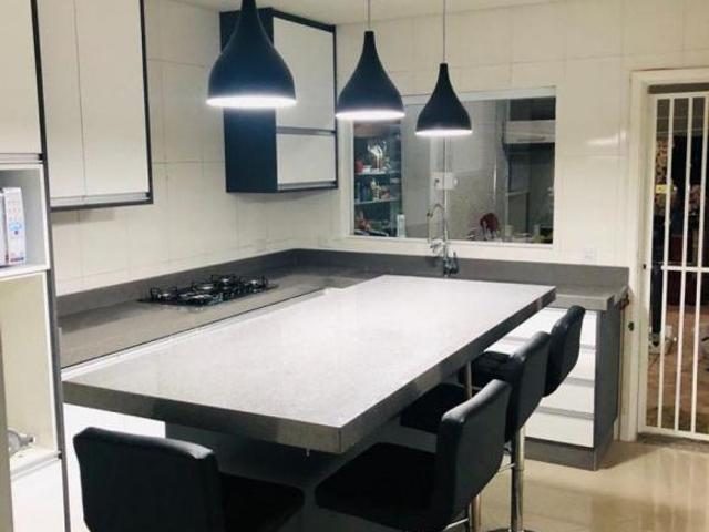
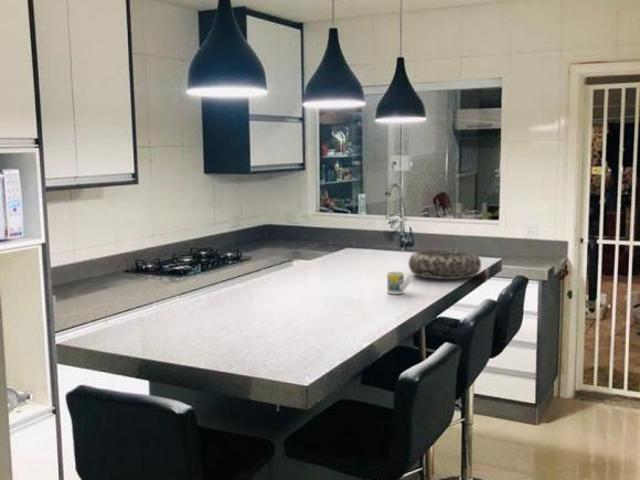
+ cup (400, 284)
+ decorative bowl (444, 264)
